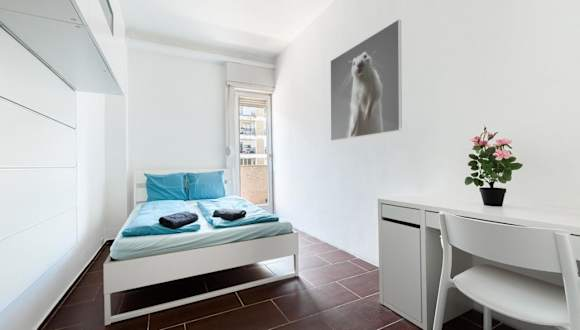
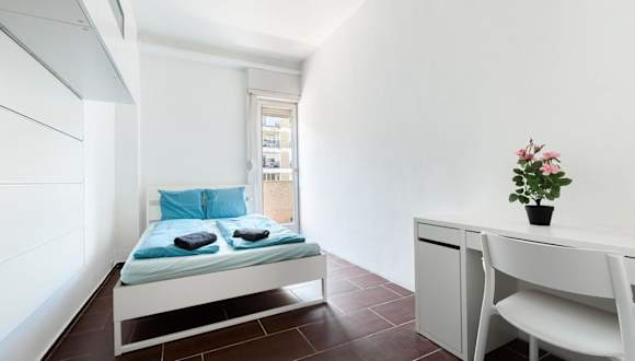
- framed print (360, 90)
